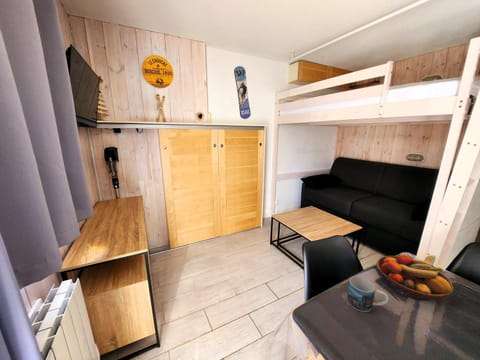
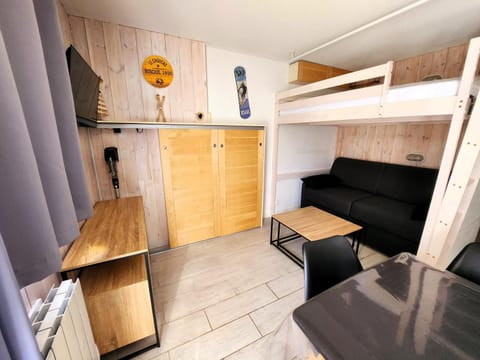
- fruit bowl (411, 270)
- mug (367, 295)
